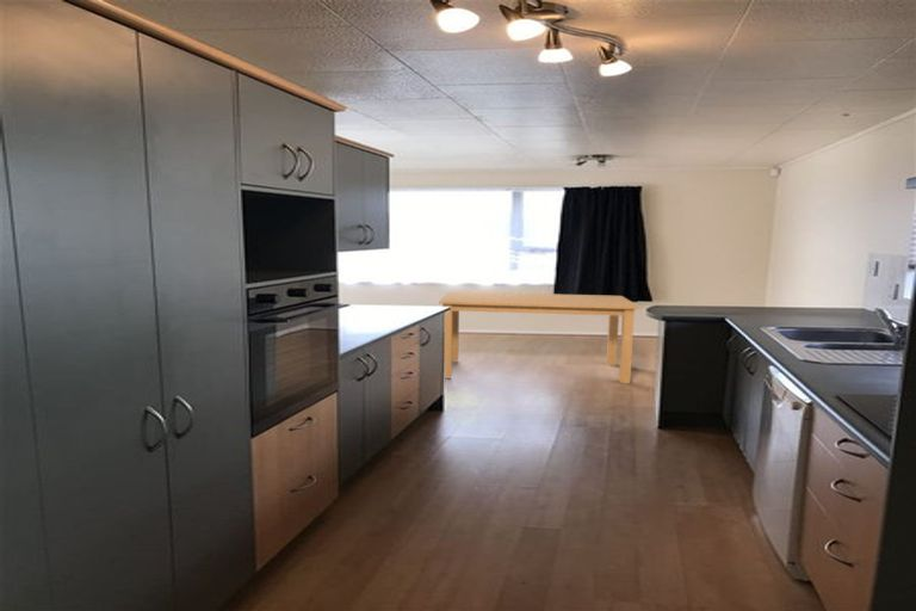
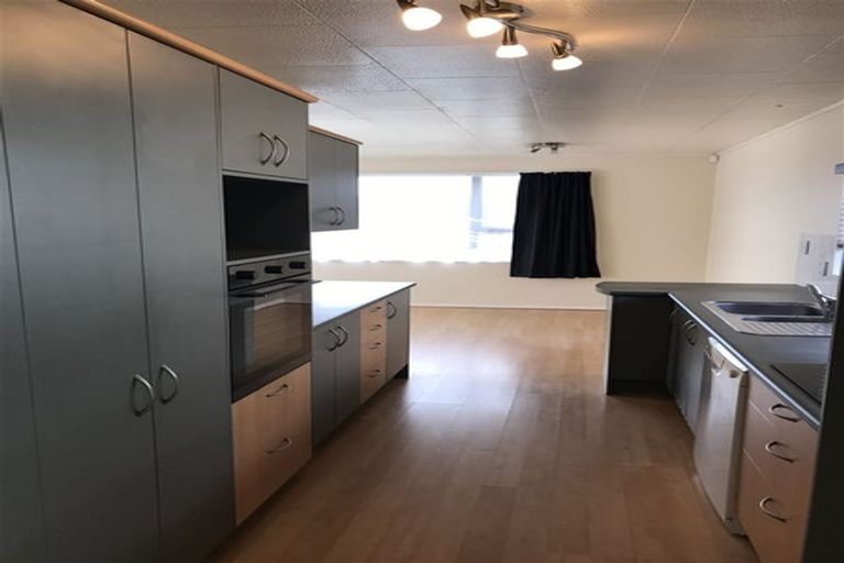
- dining table (537, 313)
